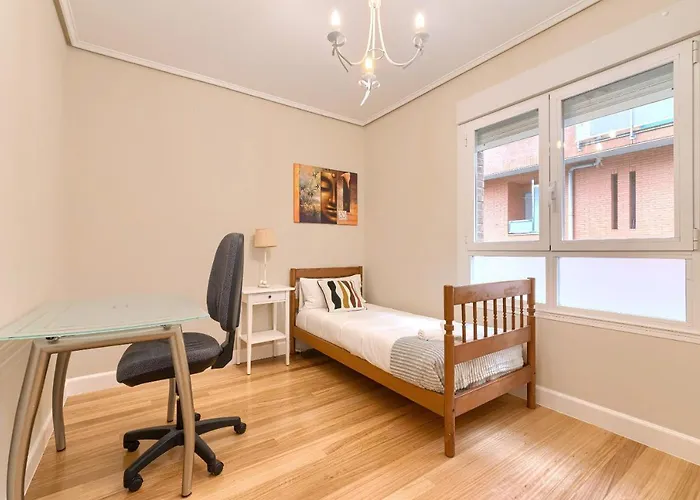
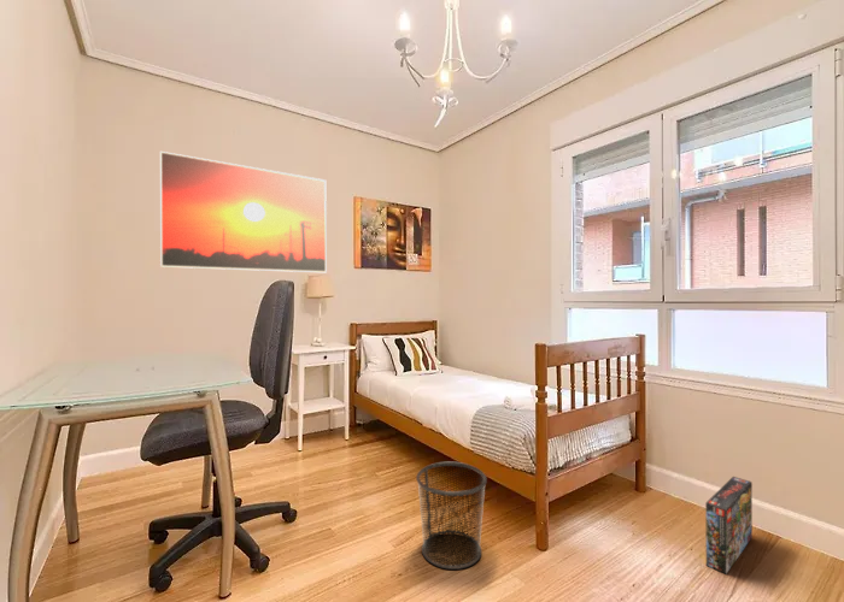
+ box (729, 520)
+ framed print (252, 218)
+ waste bin (451, 513)
